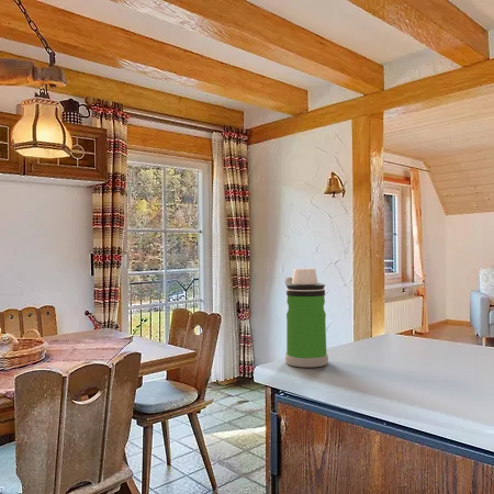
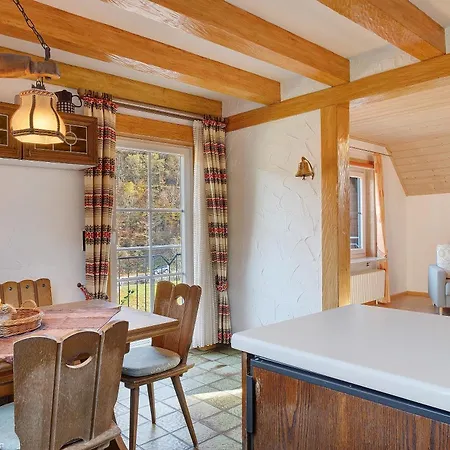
- water bottle (304, 315)
